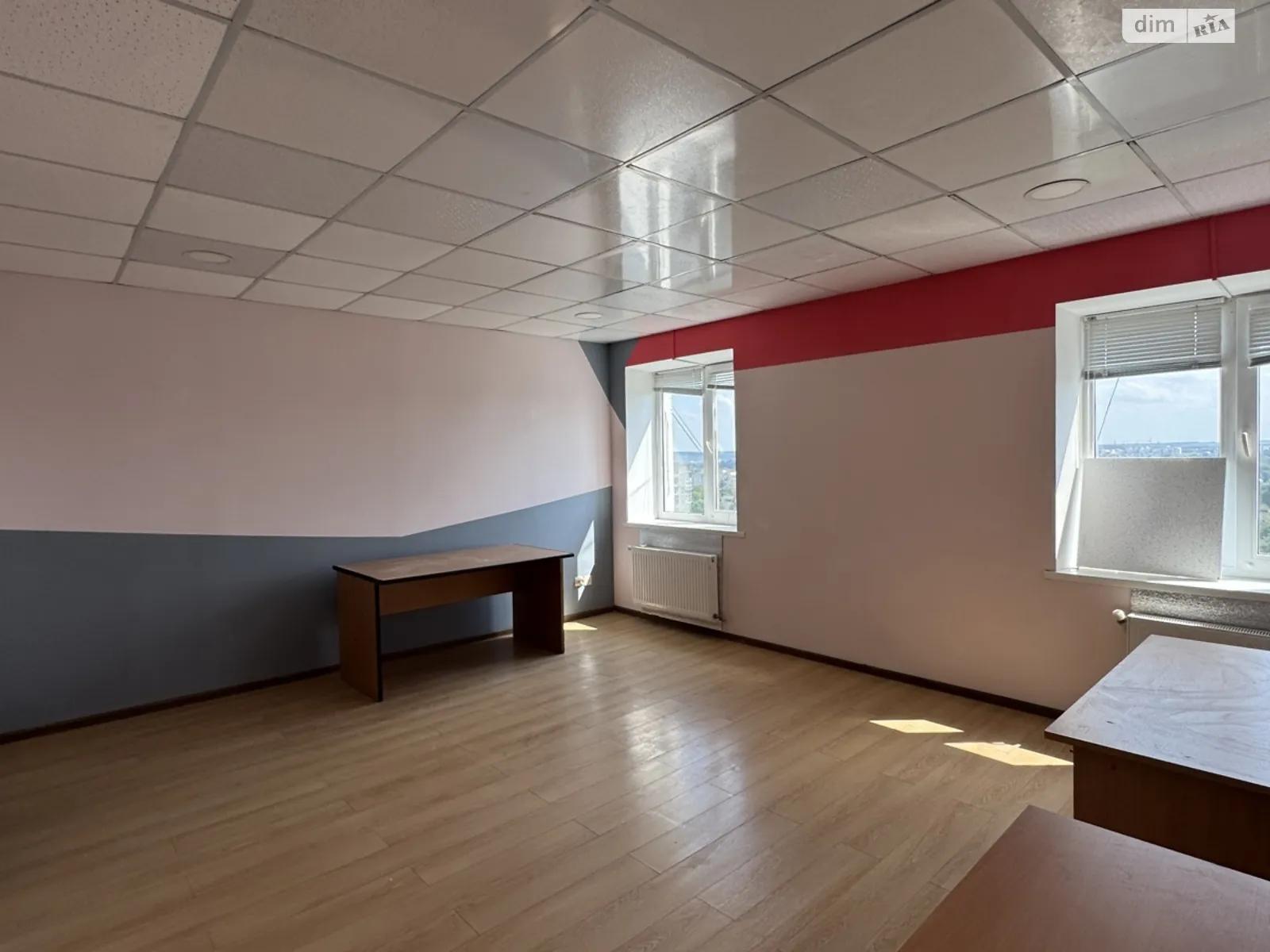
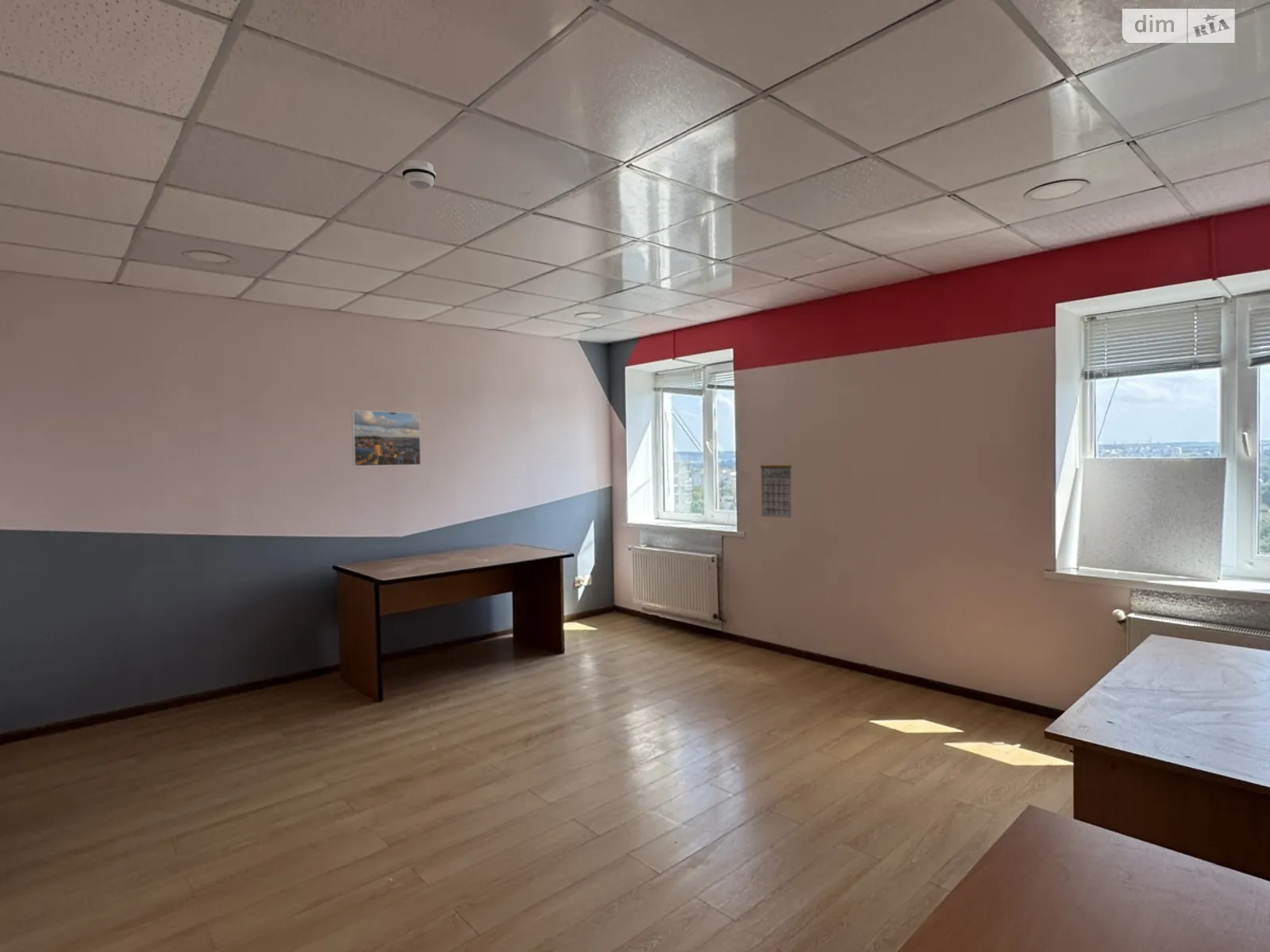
+ smoke detector (418, 175)
+ calendar (775, 485)
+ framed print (387, 438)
